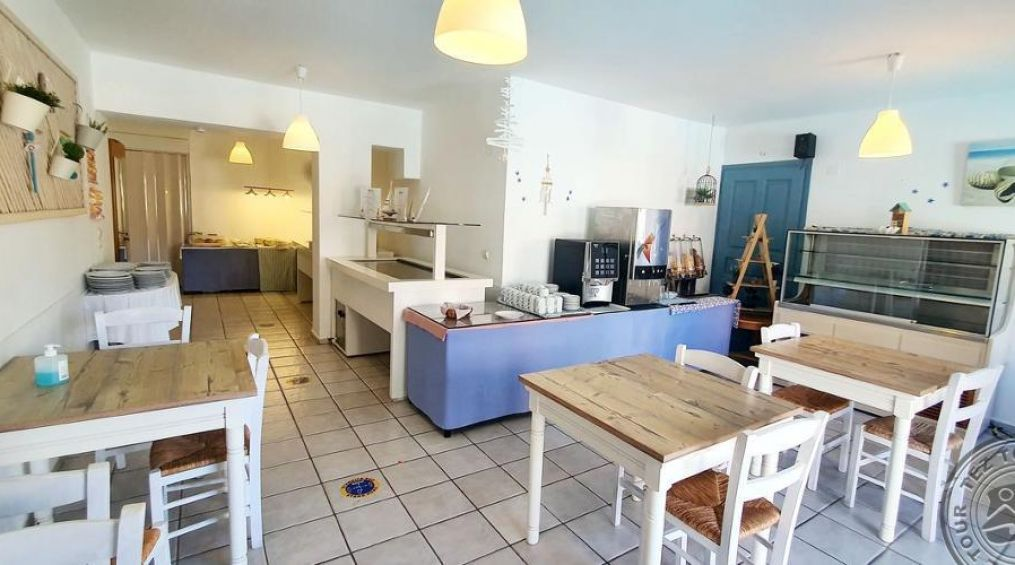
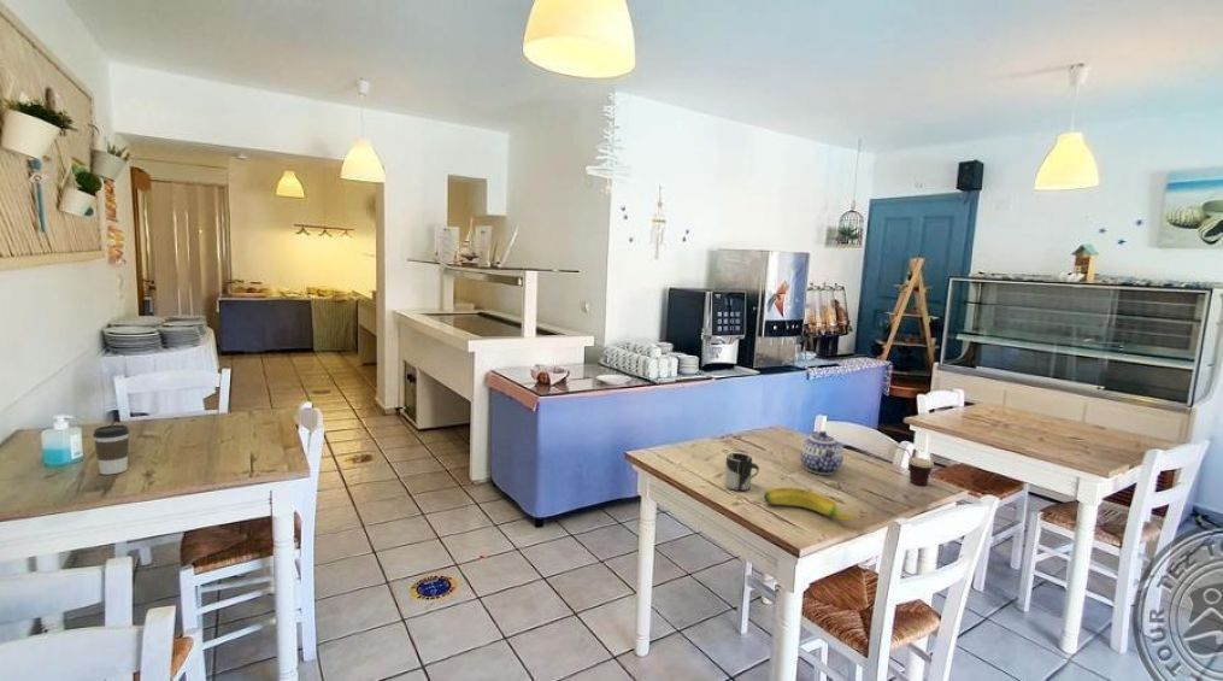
+ cup (912, 464)
+ banana (804, 504)
+ coffee cup (112, 450)
+ teapot (822, 451)
+ cup (742, 471)
